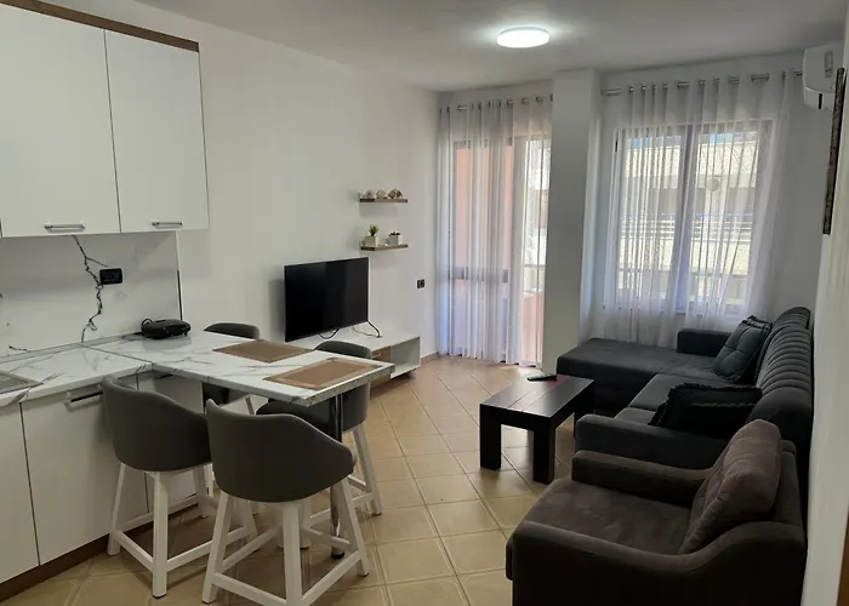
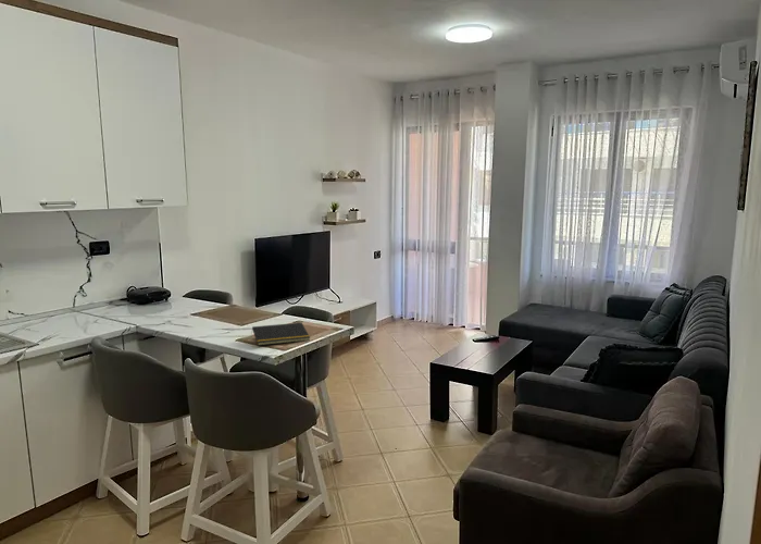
+ notepad (280, 333)
